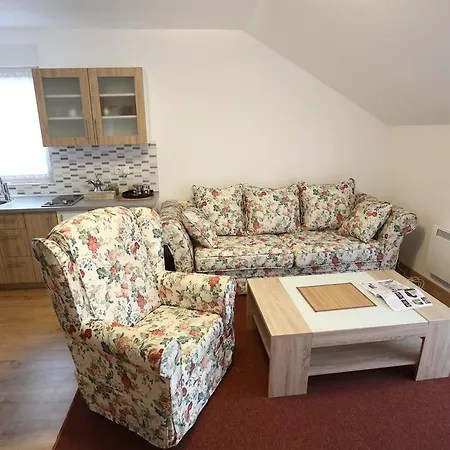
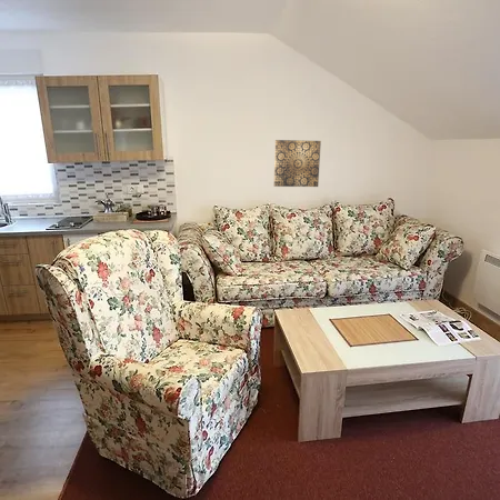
+ wall art (297, 163)
